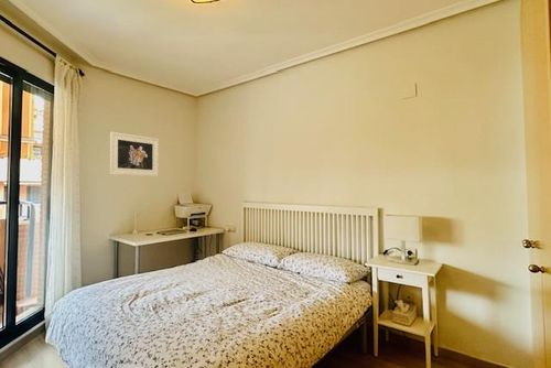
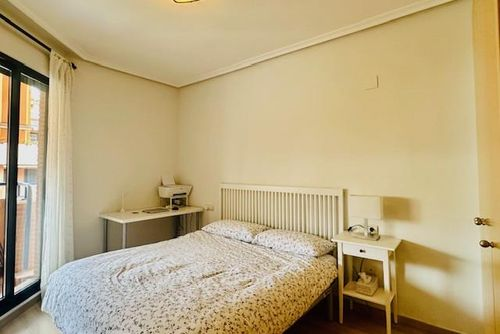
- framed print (136, 155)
